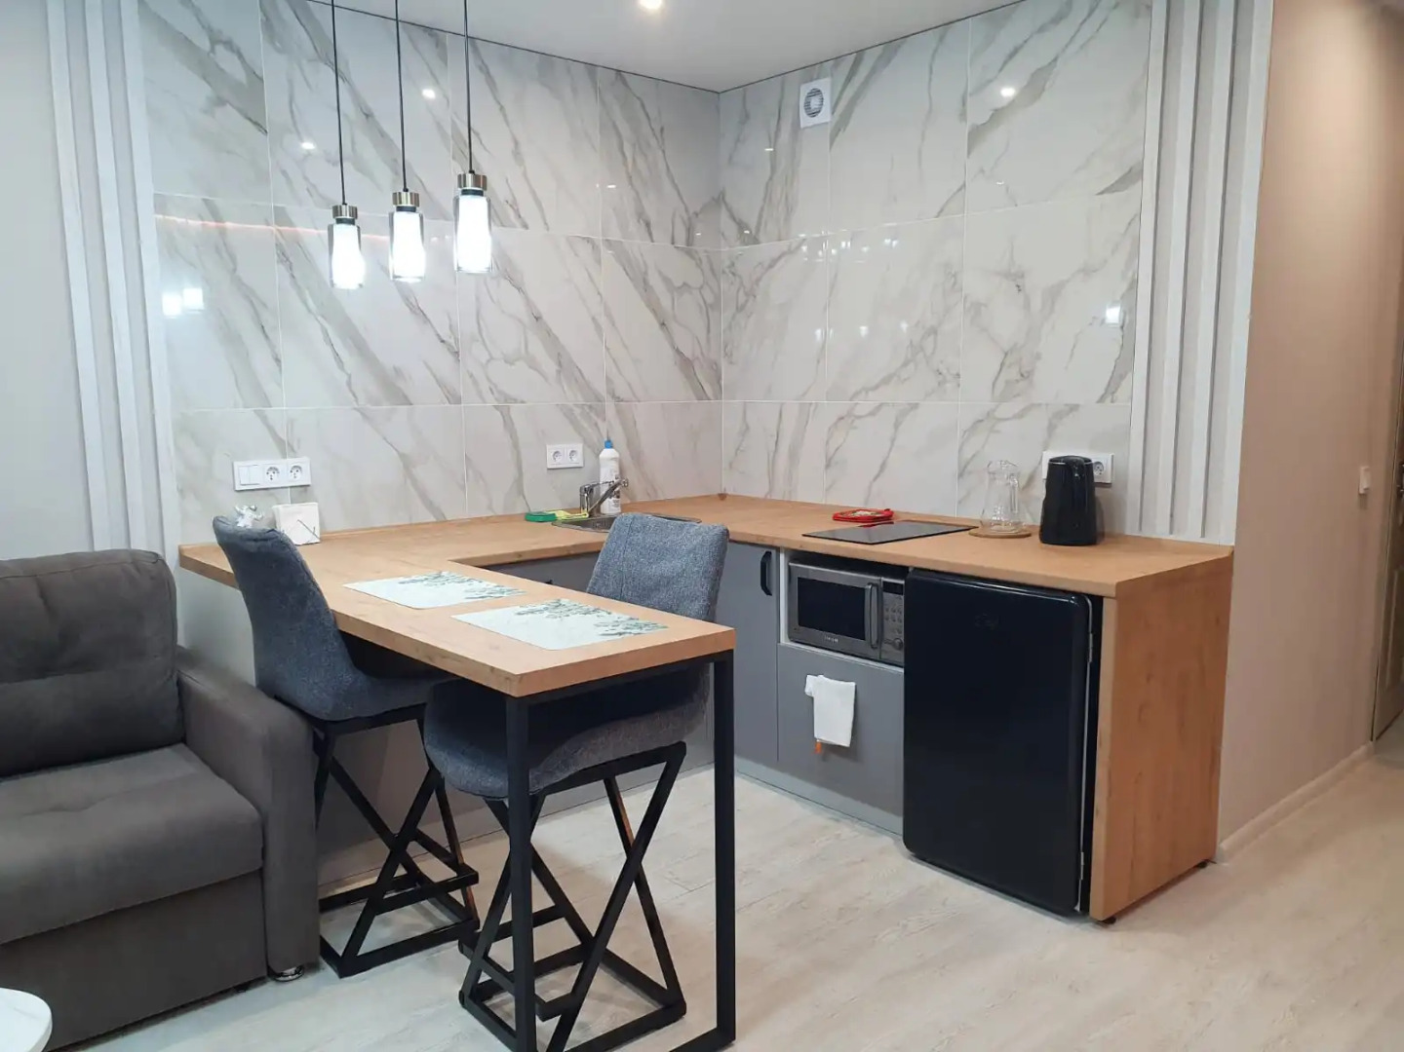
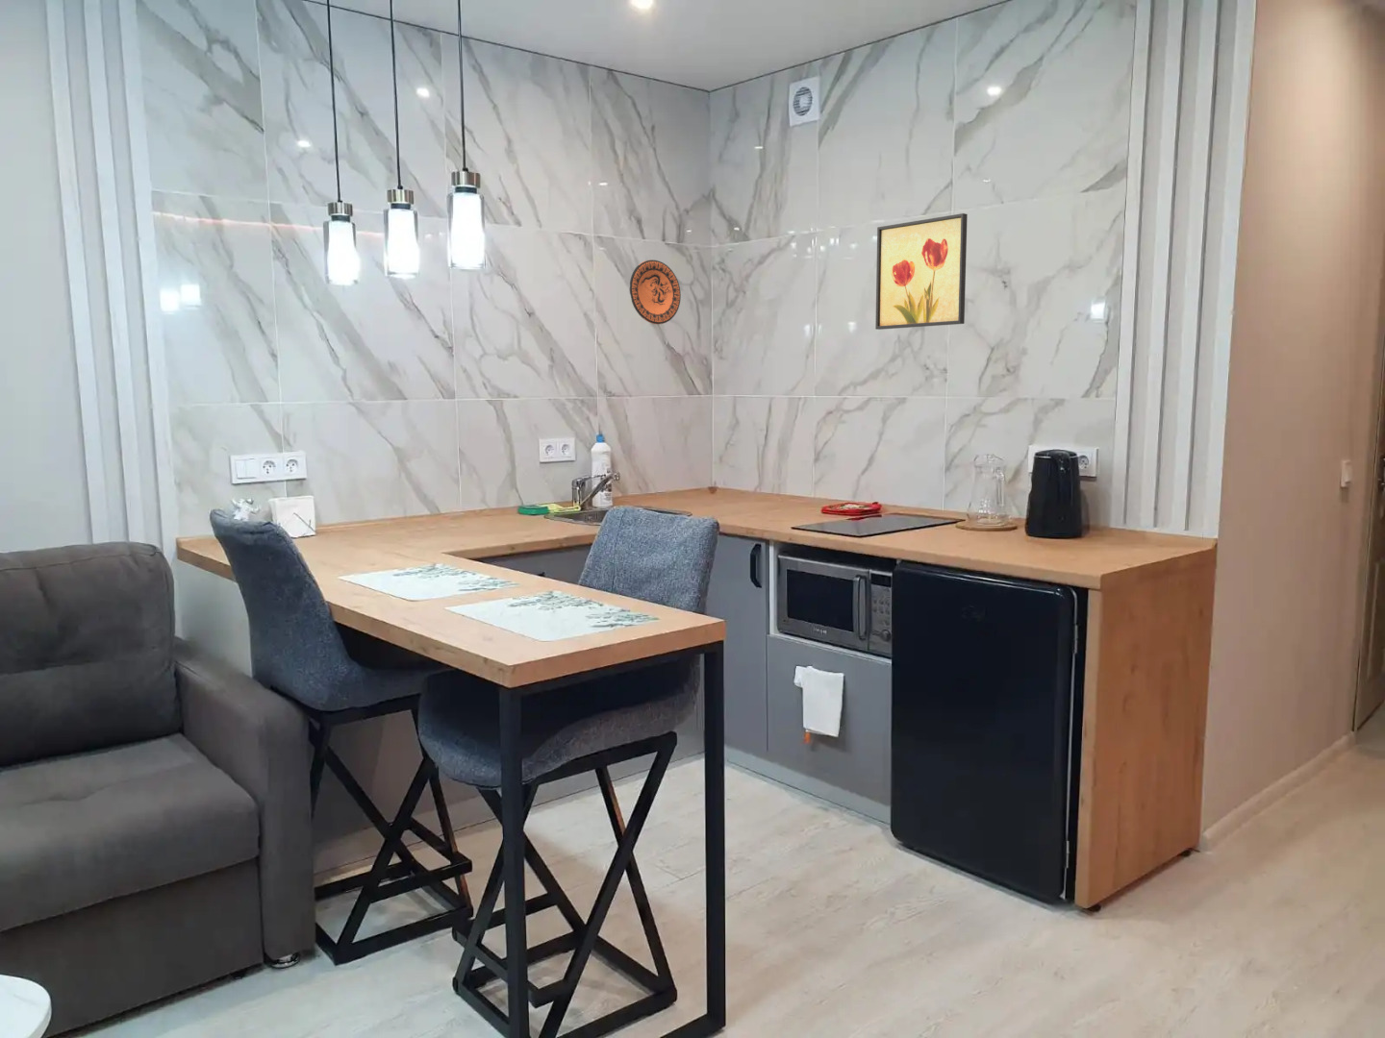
+ decorative plate (654, 292)
+ wall art (920, 274)
